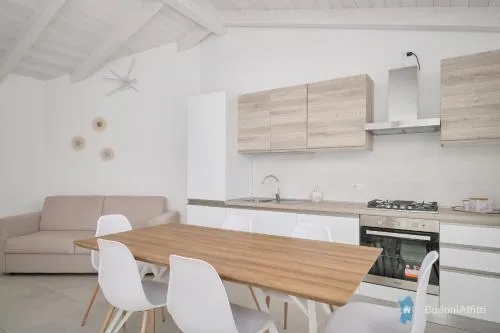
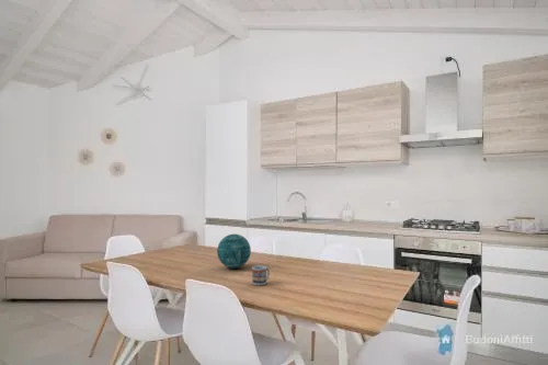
+ decorative orb (233, 250)
+ cup (261, 274)
